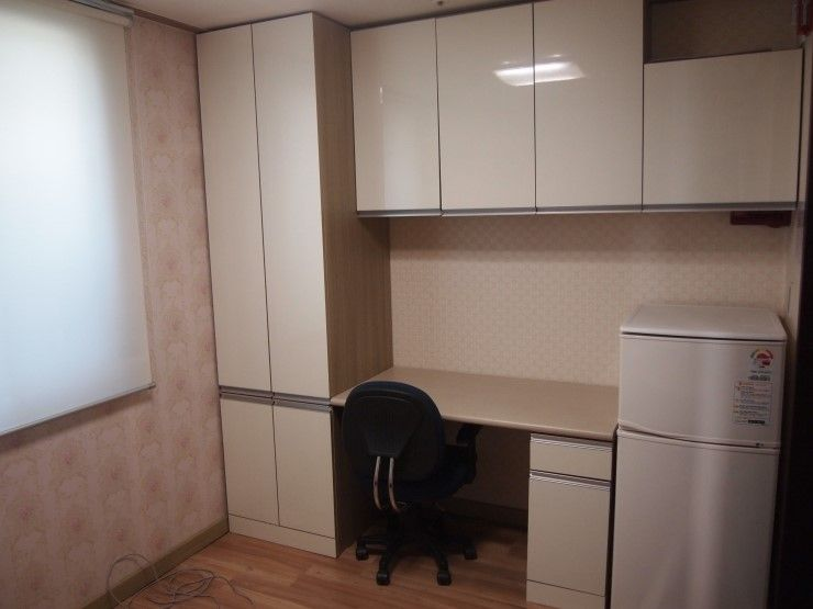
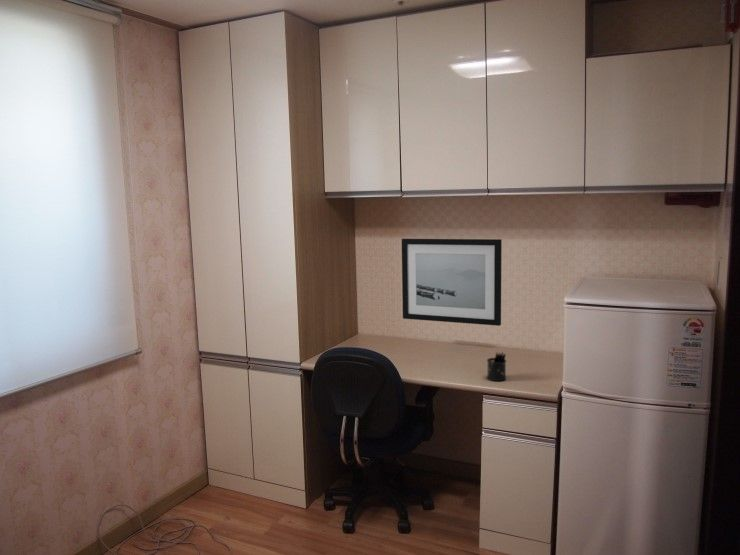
+ wall art (450, 280)
+ pen holder (496, 364)
